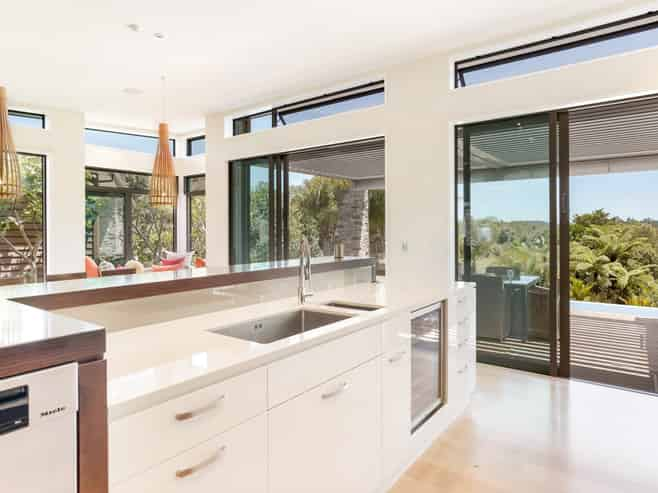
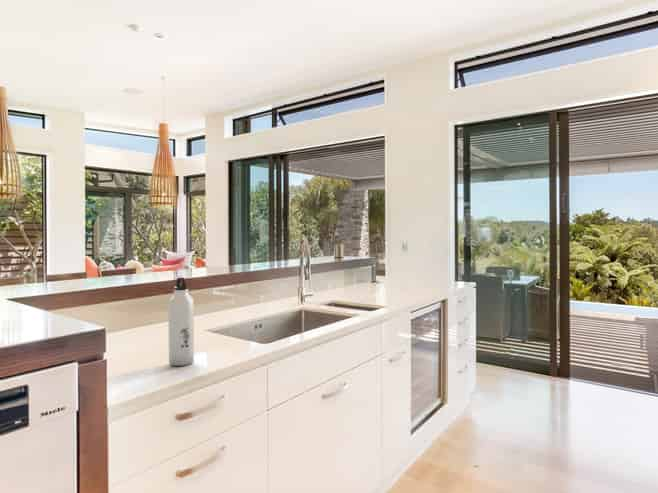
+ water bottle (181, 320)
